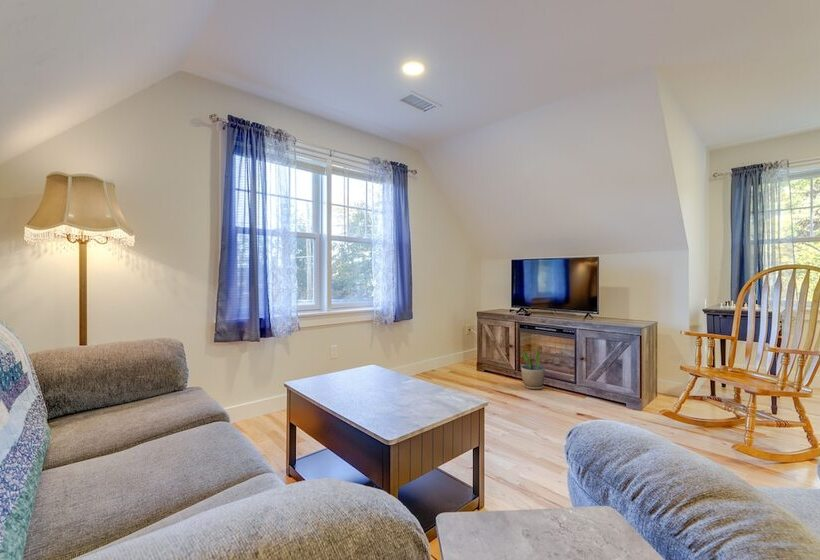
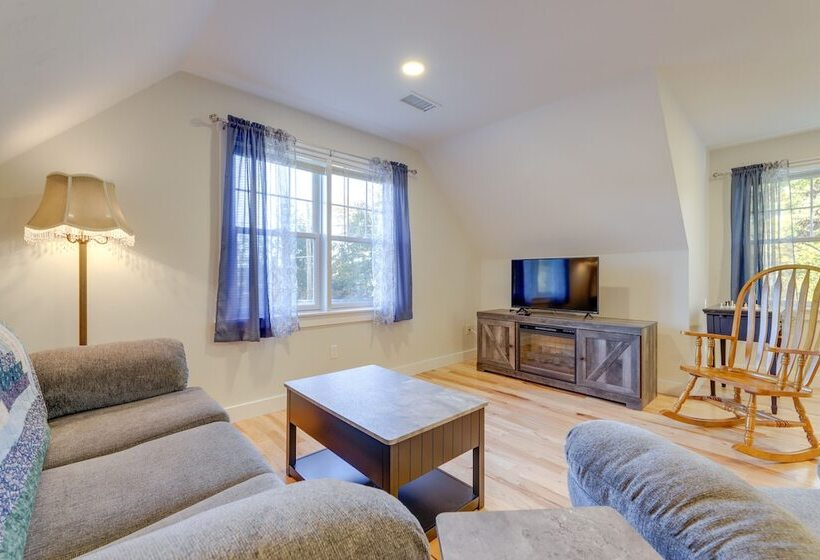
- potted plant (532, 366)
